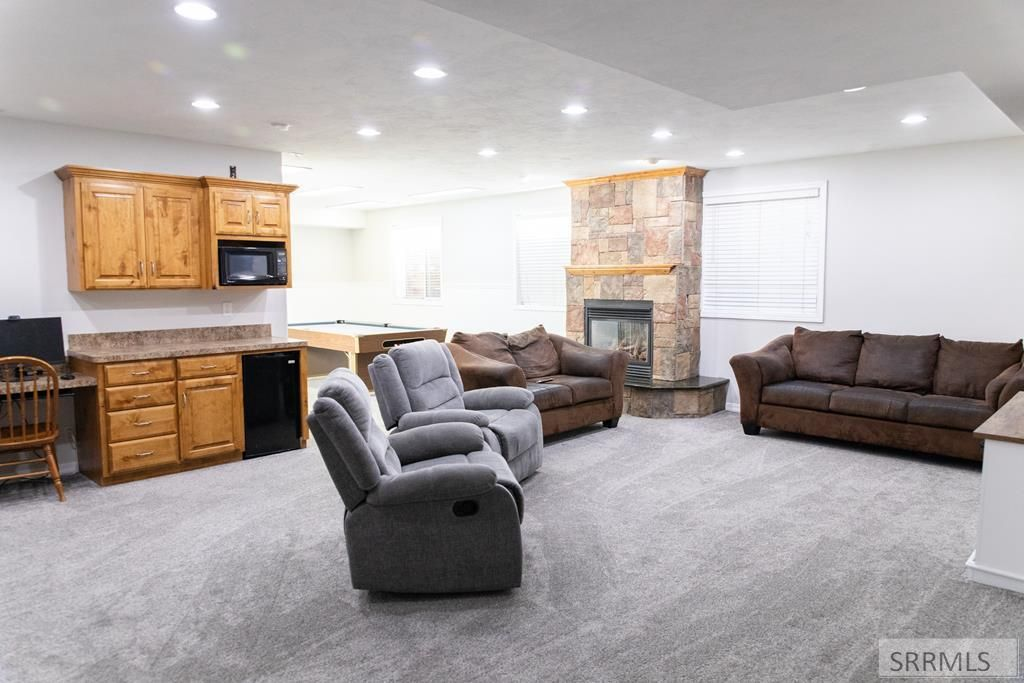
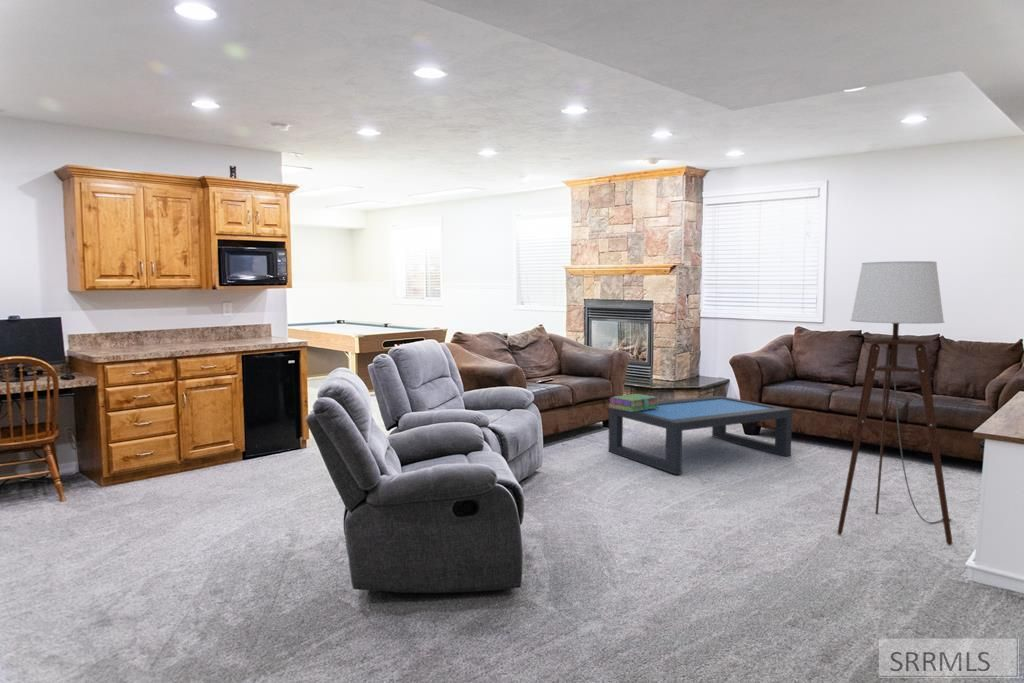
+ coffee table (698, 428)
+ floor lamp (896, 397)
+ stack of books (634, 402)
